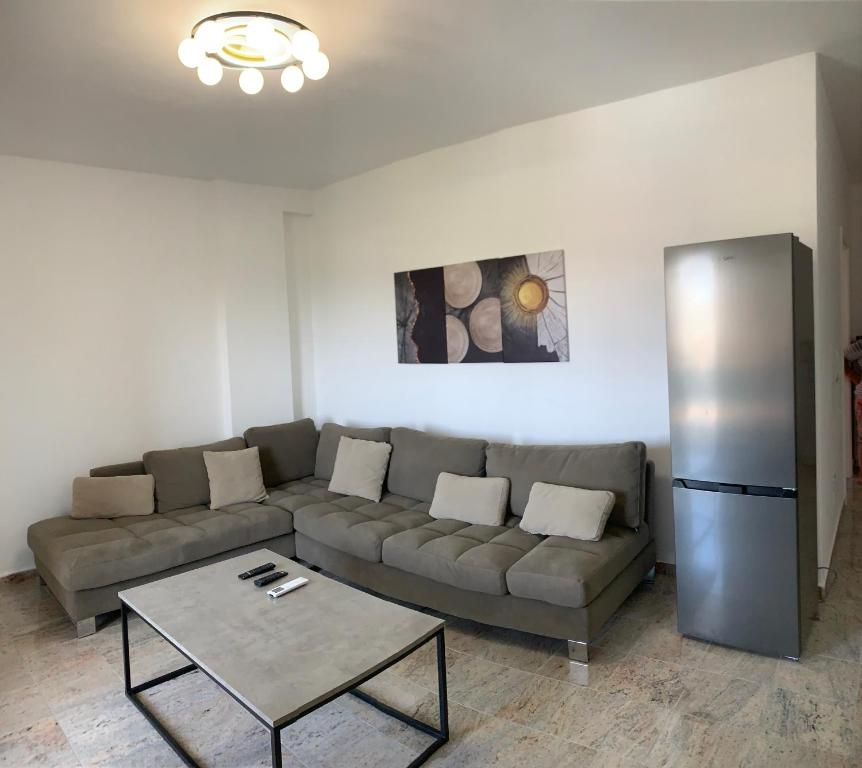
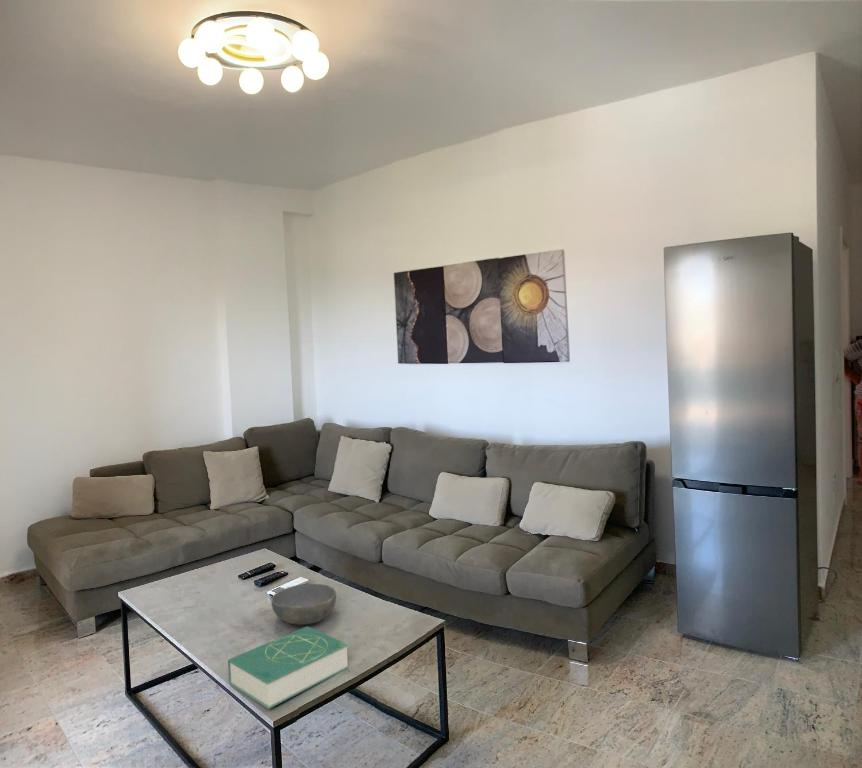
+ bowl (304, 607)
+ book (289, 663)
